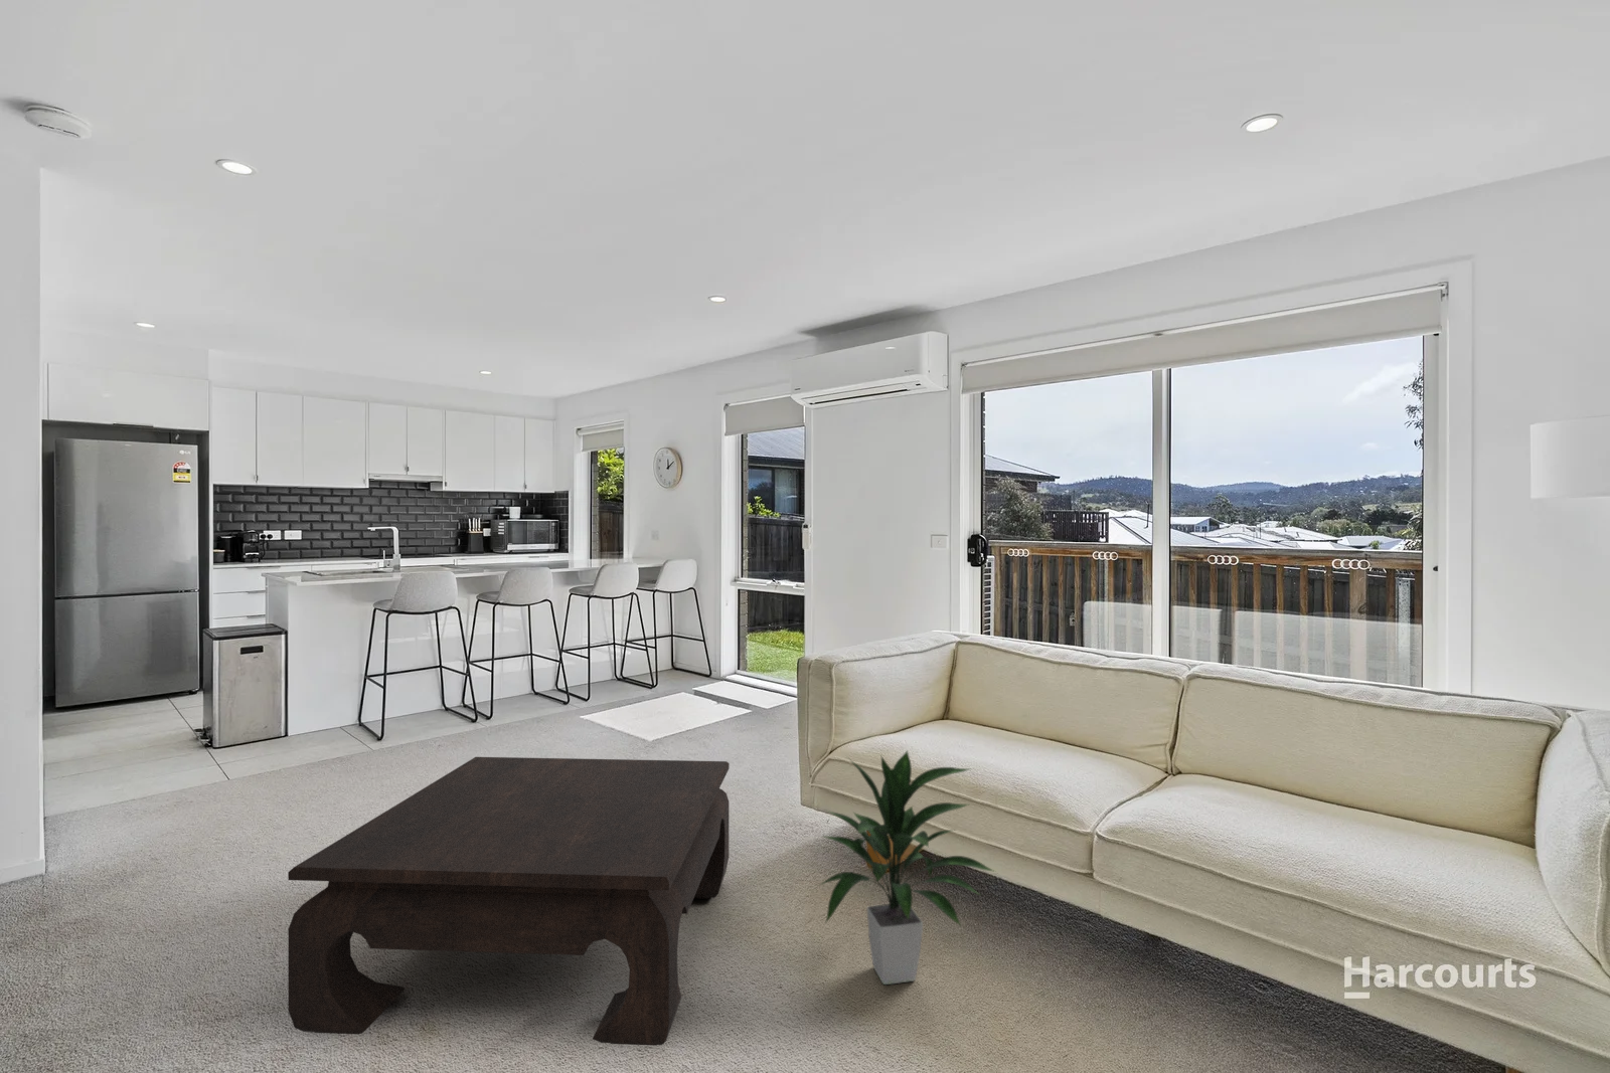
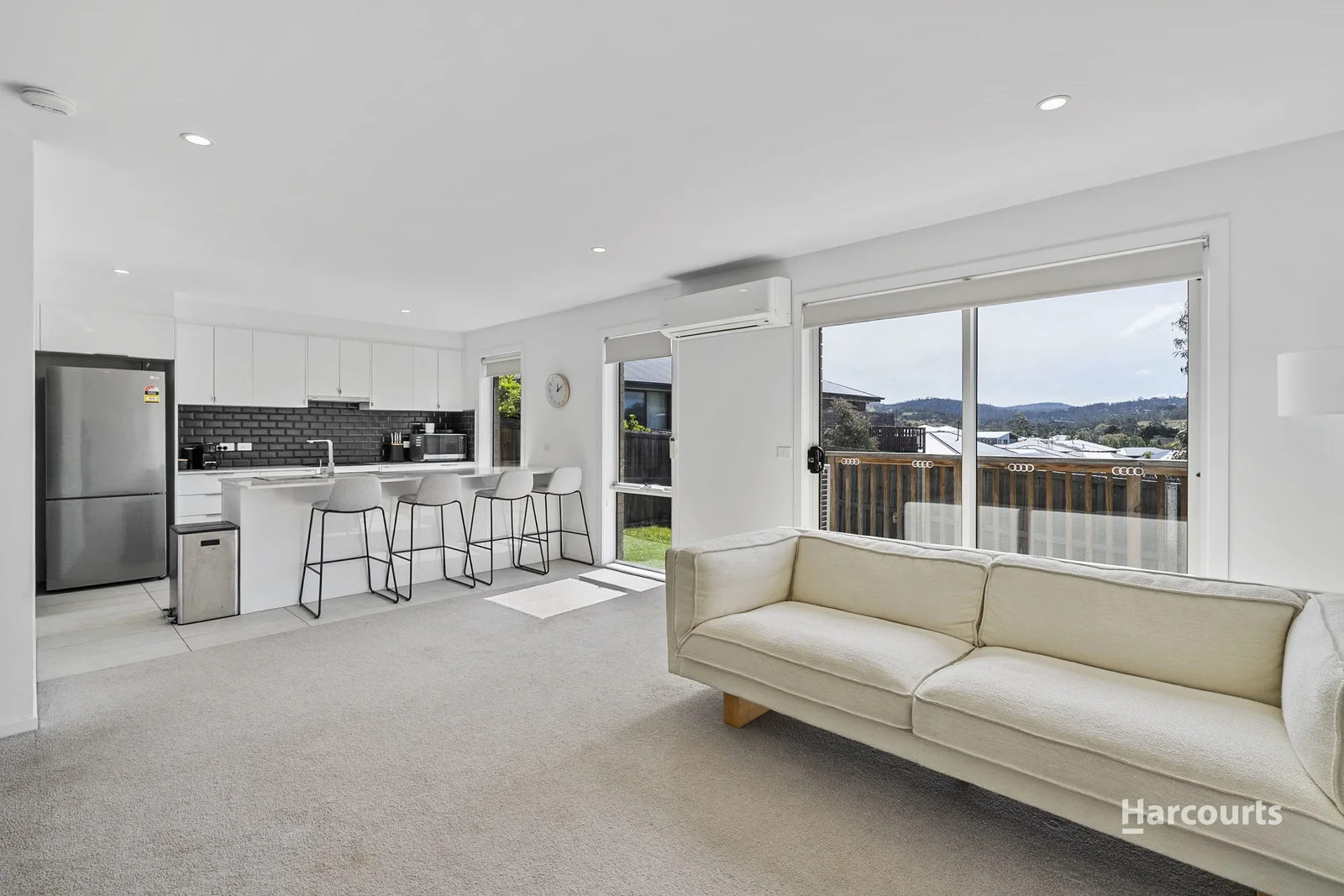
- indoor plant (896, 859)
- coffee table (550, 874)
